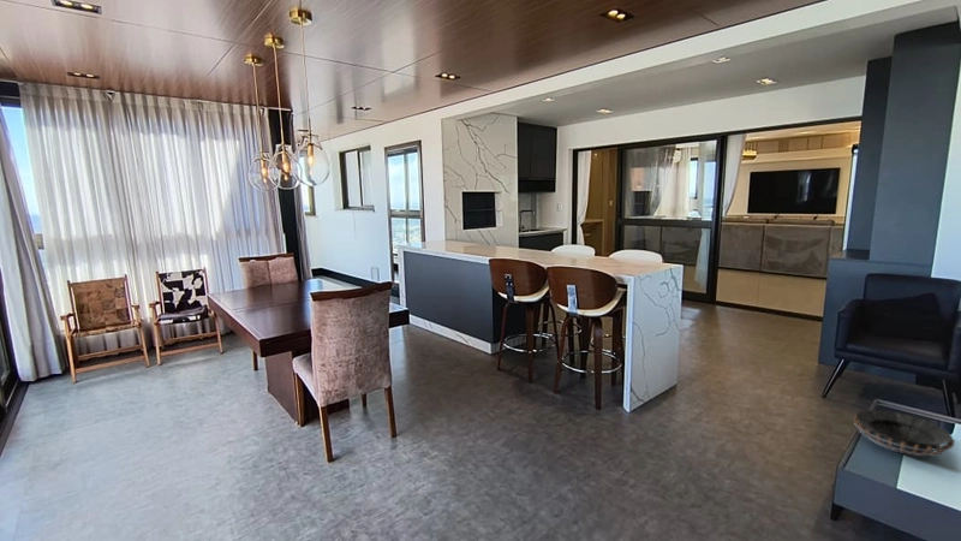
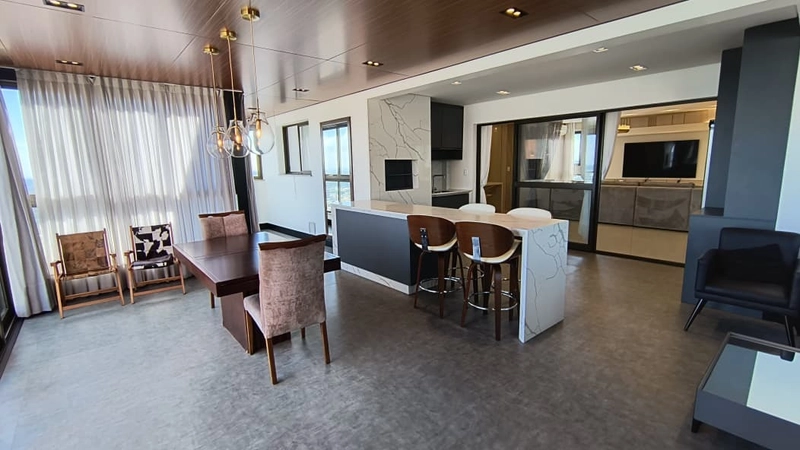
- decorative bowl (899, 435)
